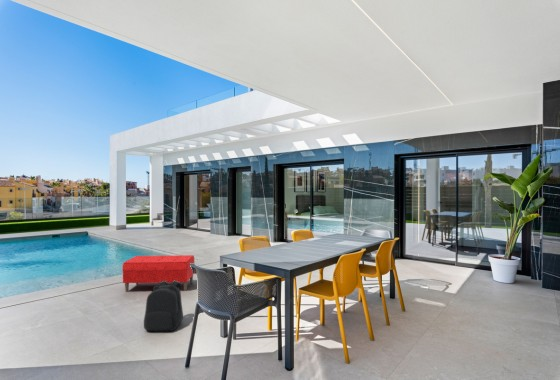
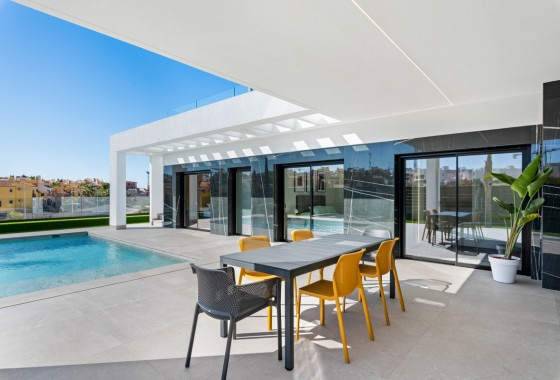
- bench (160, 273)
- backpack (165, 304)
